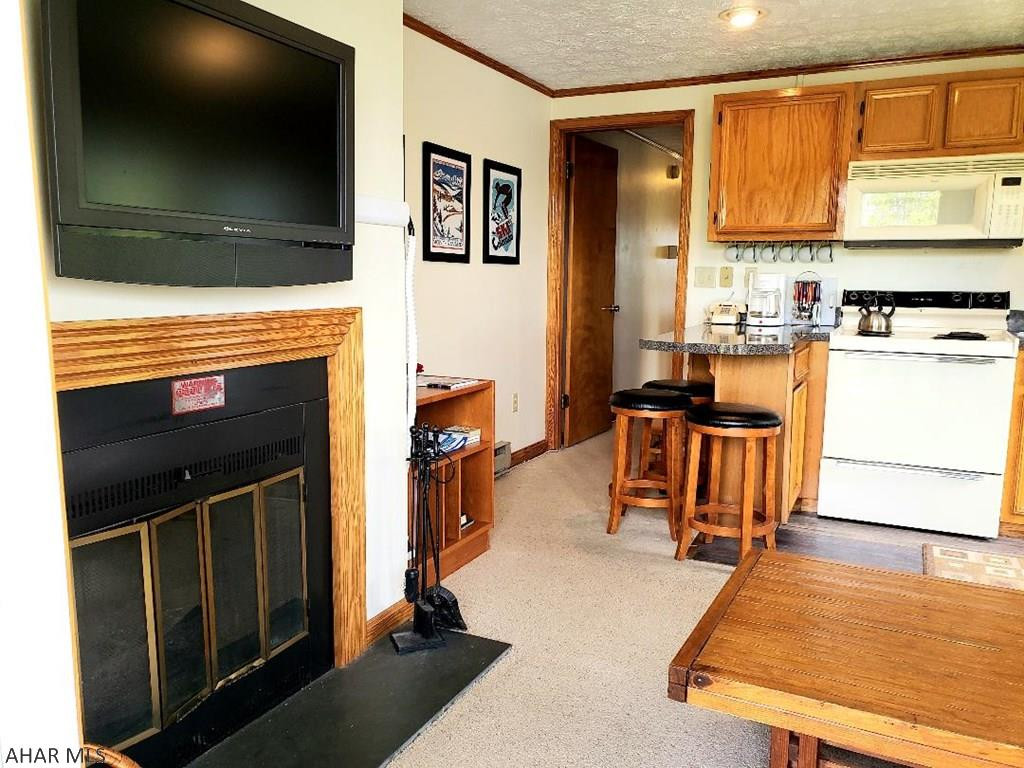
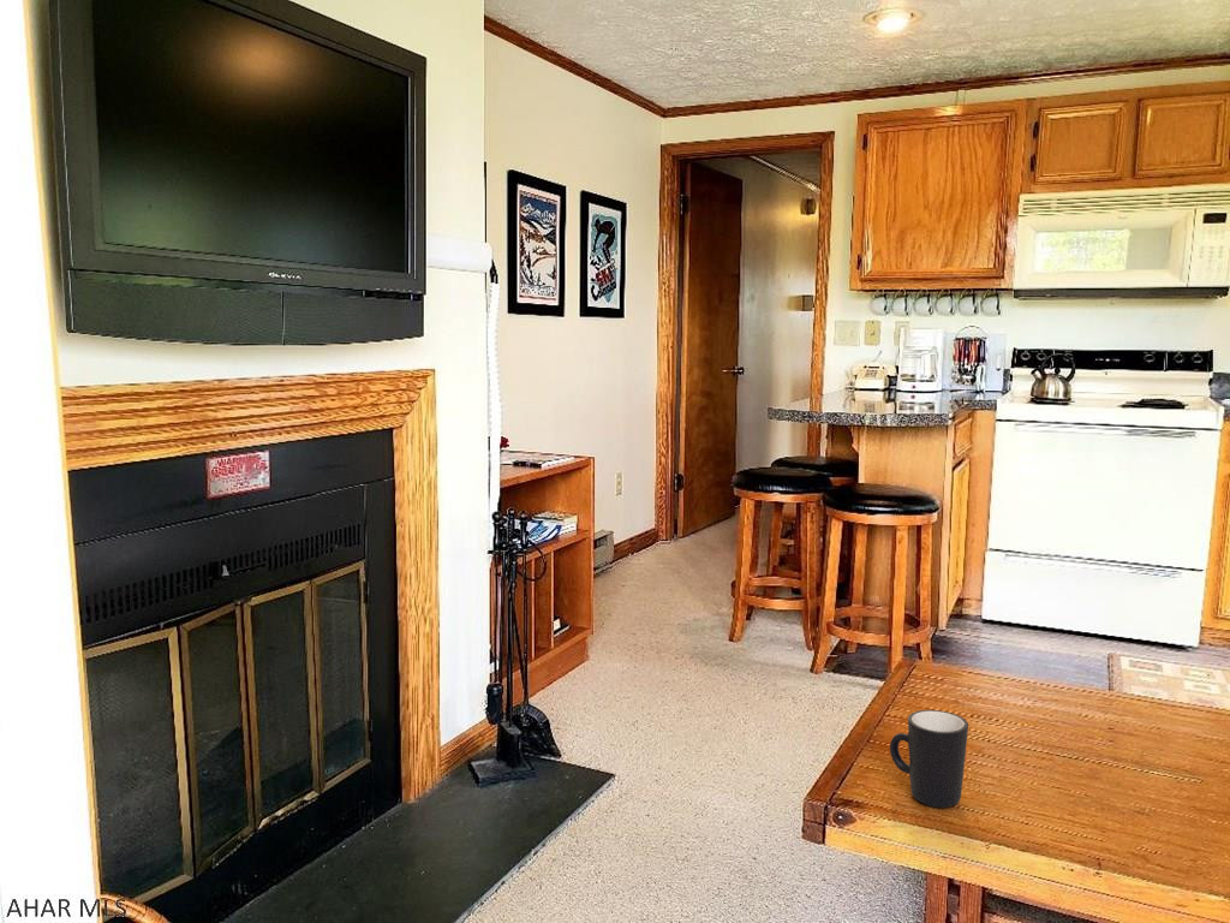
+ mug (926, 757)
